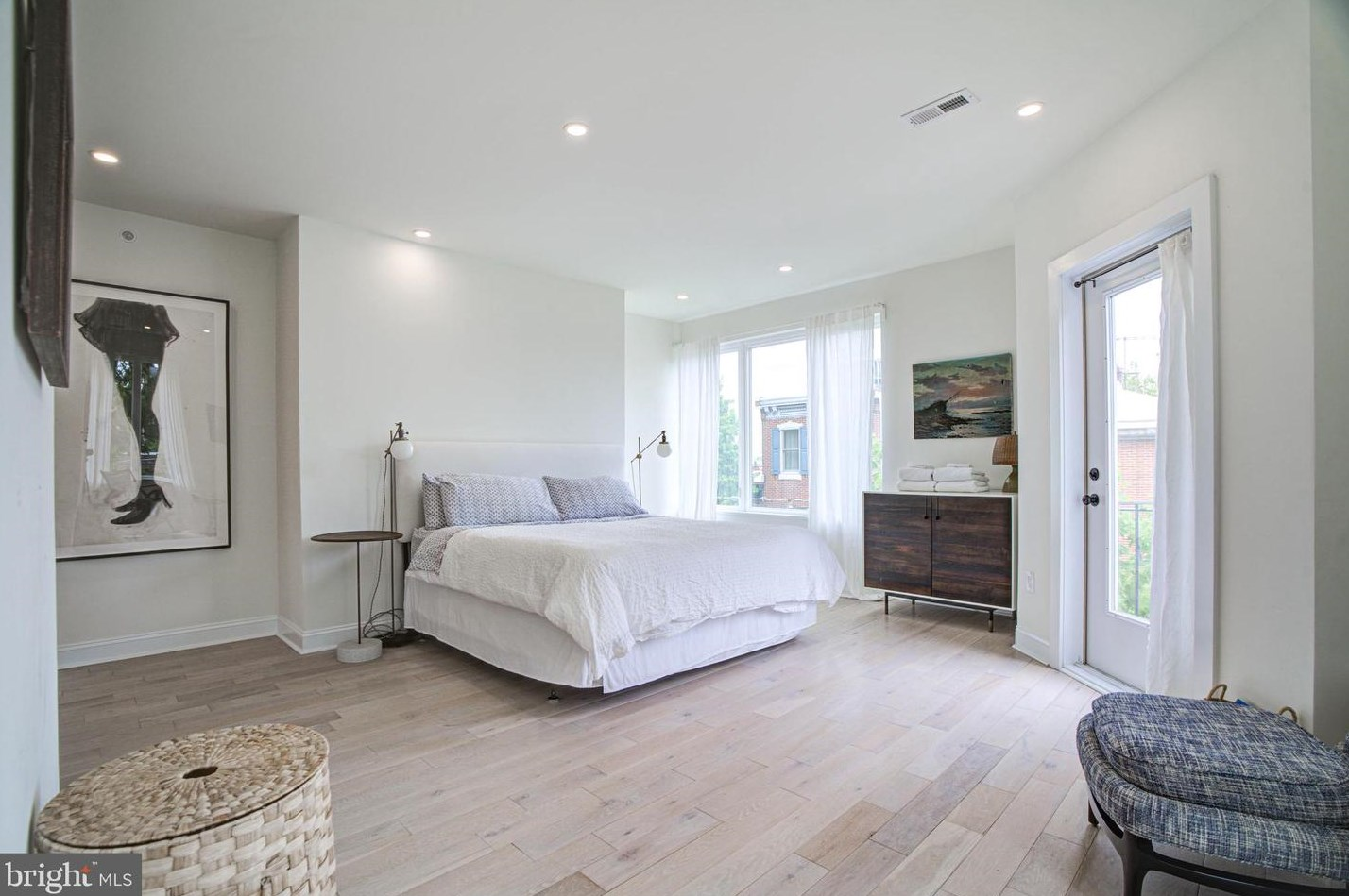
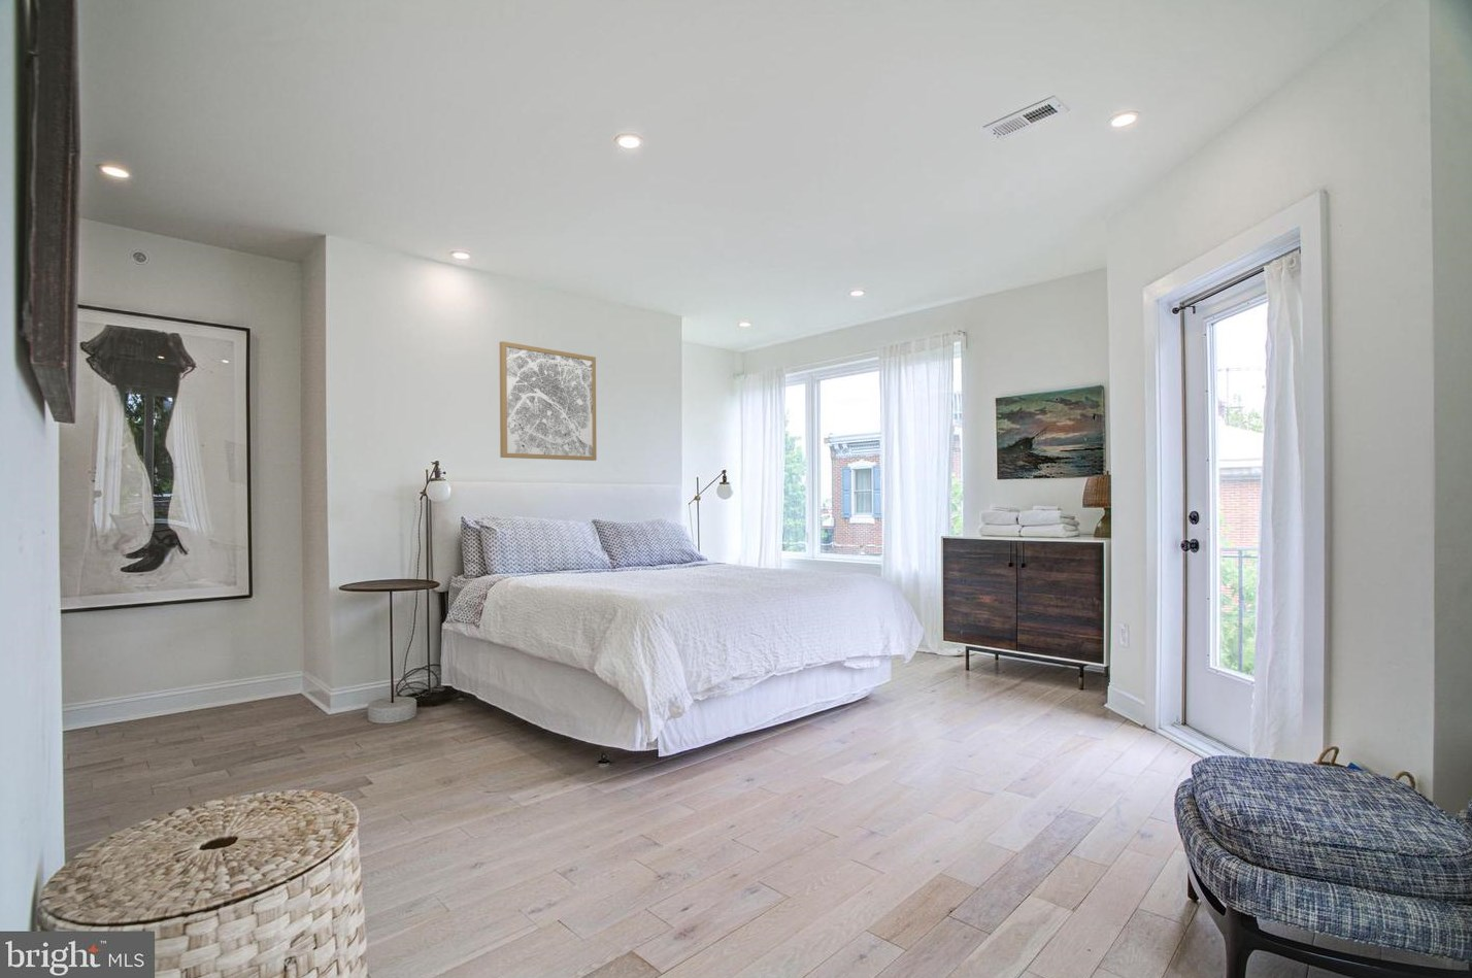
+ wall art (550, 404)
